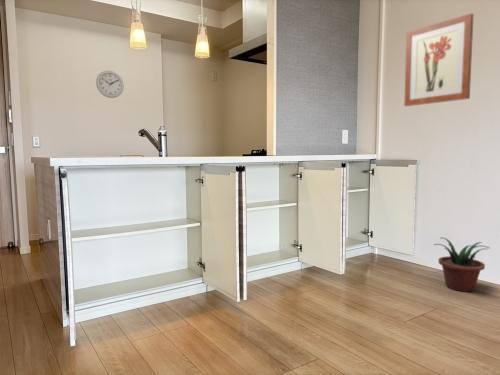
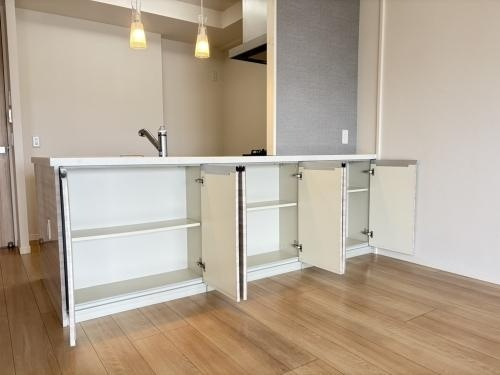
- wall art (436, 63)
- potted plant (461, 264)
- wall clock (110, 84)
